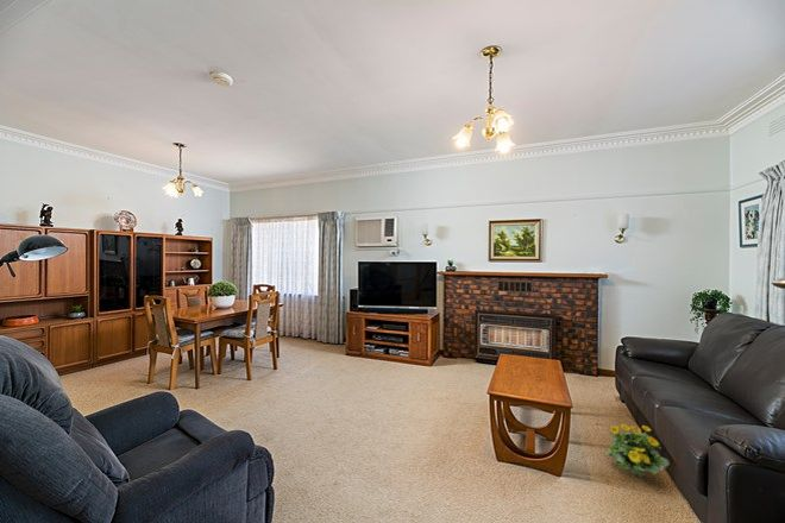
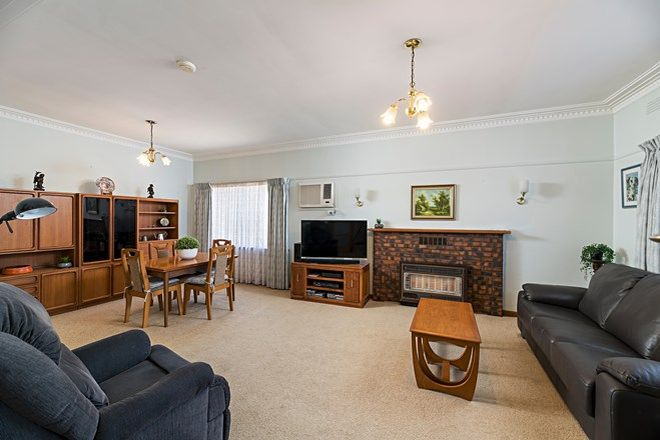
- flowering plant (634, 446)
